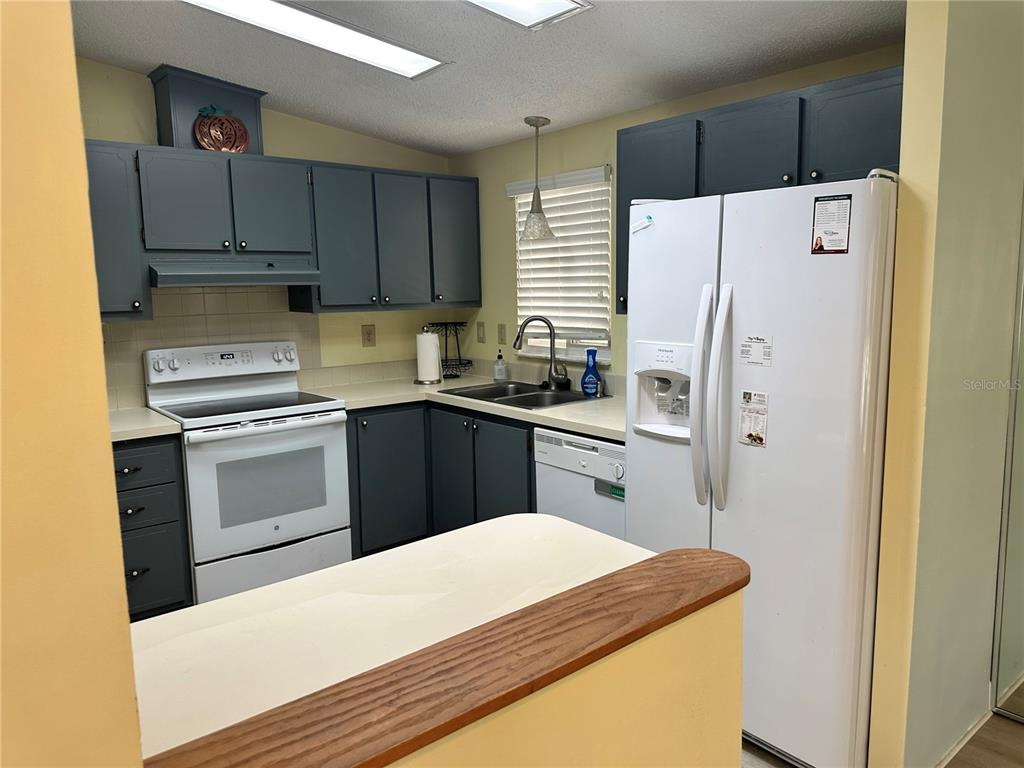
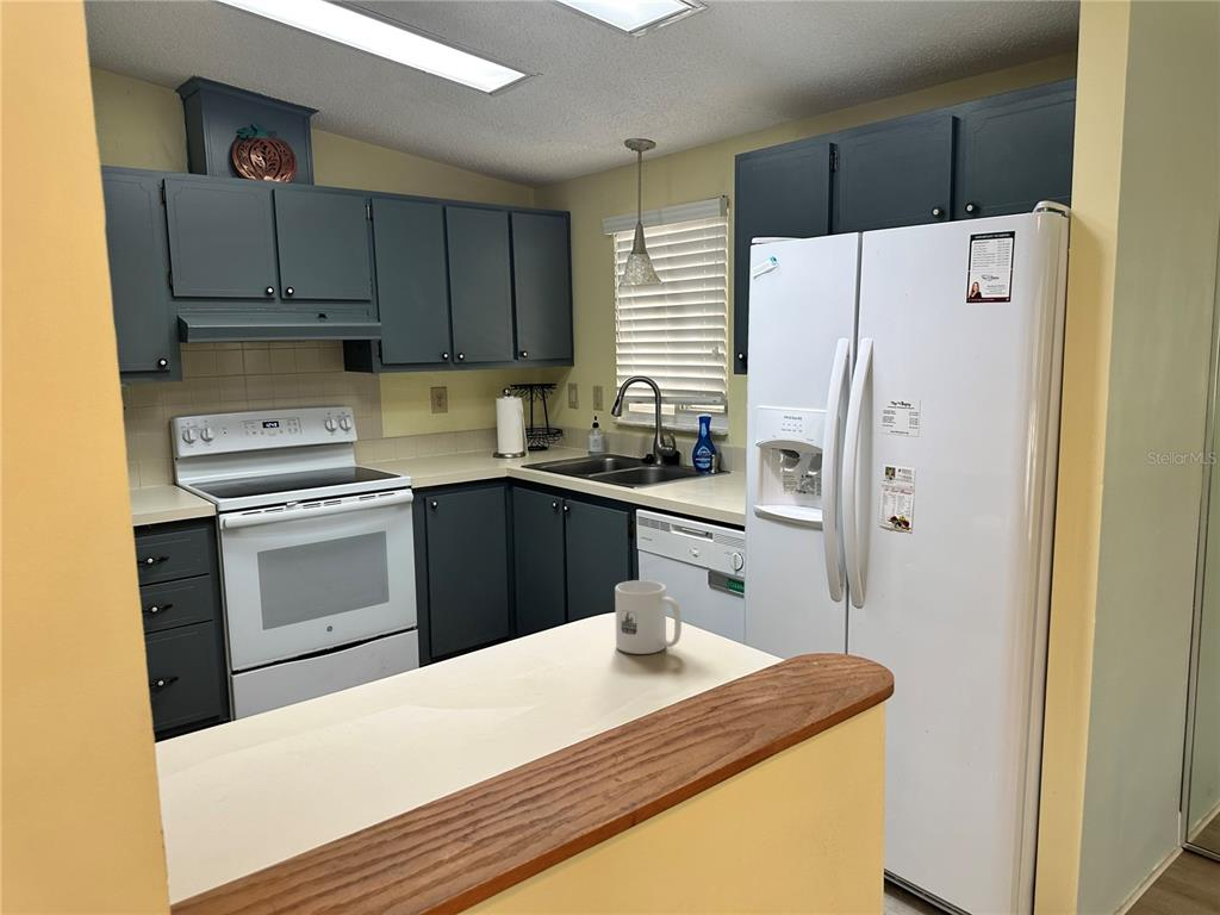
+ mug (649, 617)
